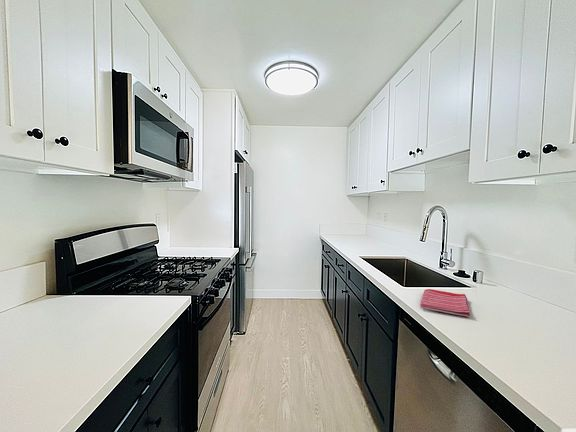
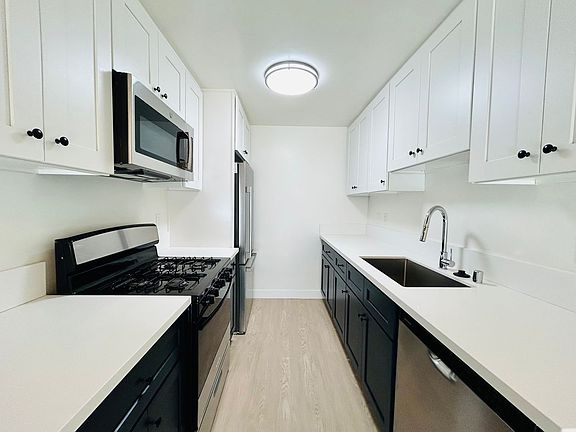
- dish towel (444, 301)
